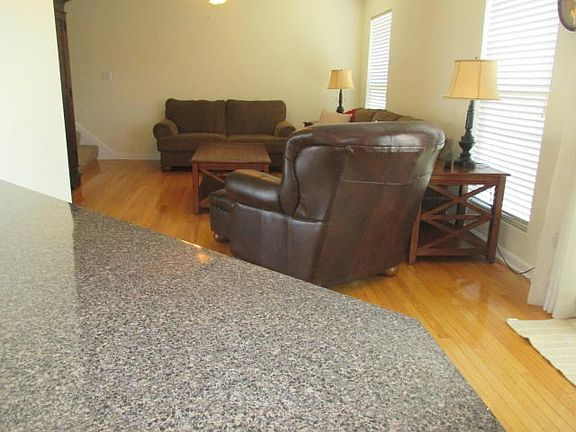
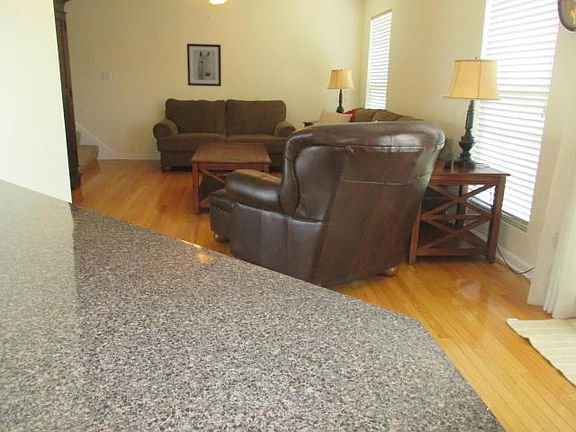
+ wall art (204, 65)
